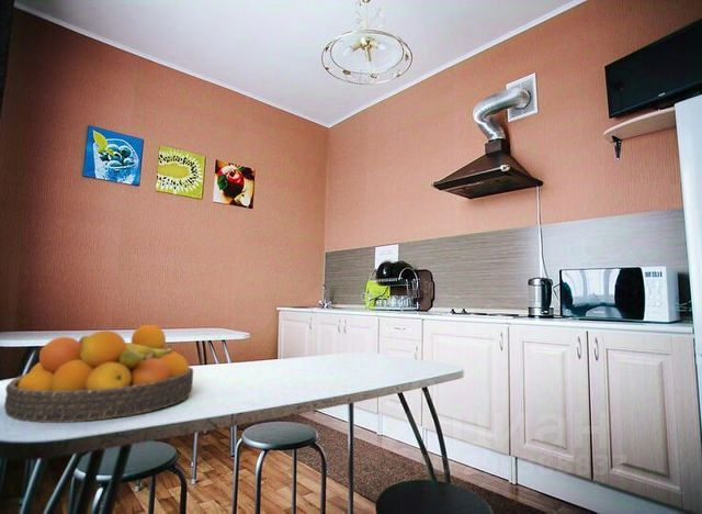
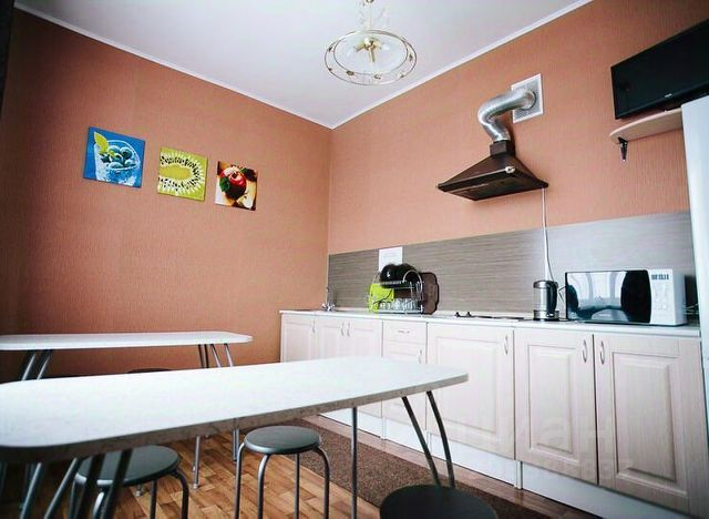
- fruit bowl (110, 362)
